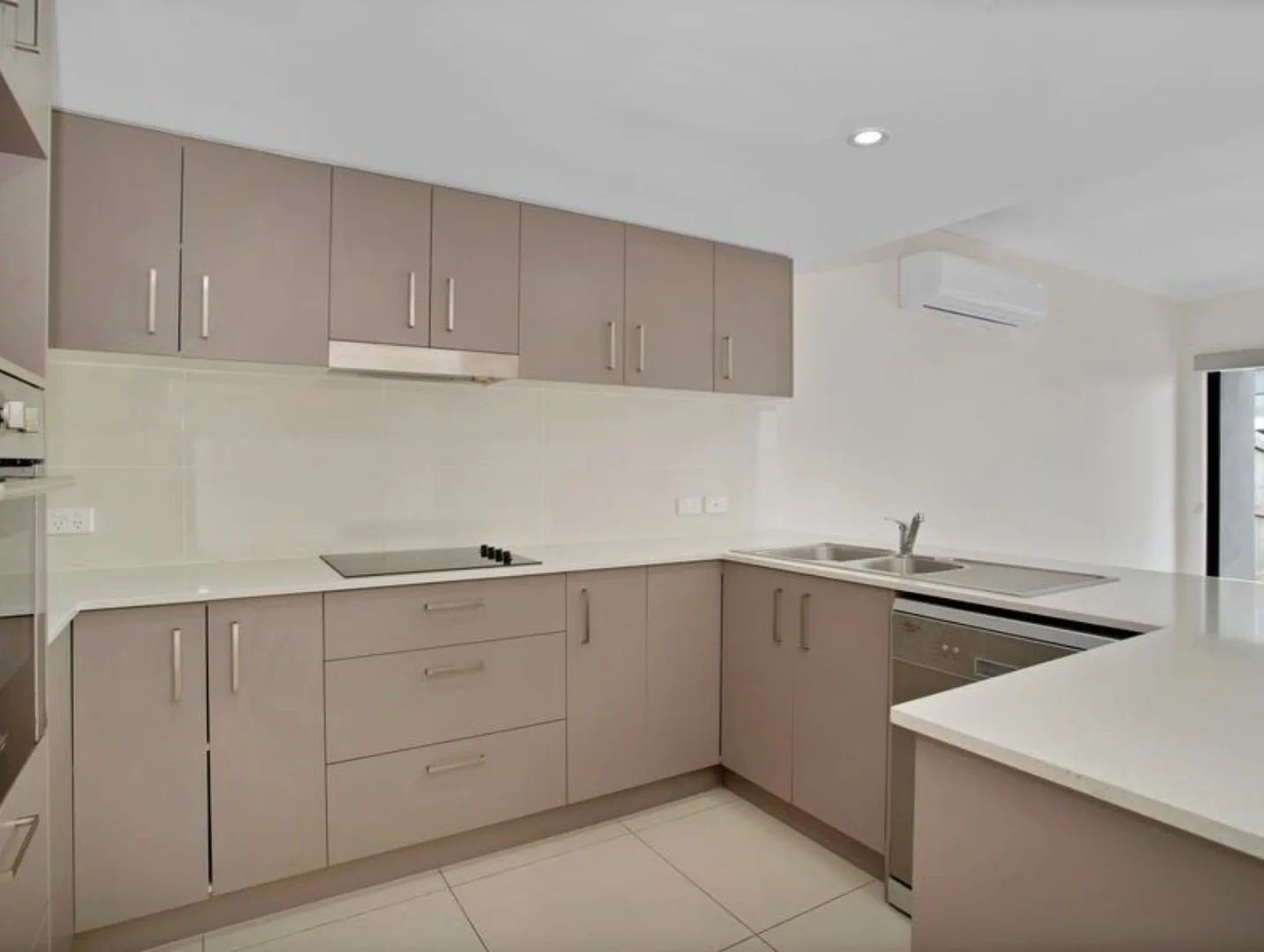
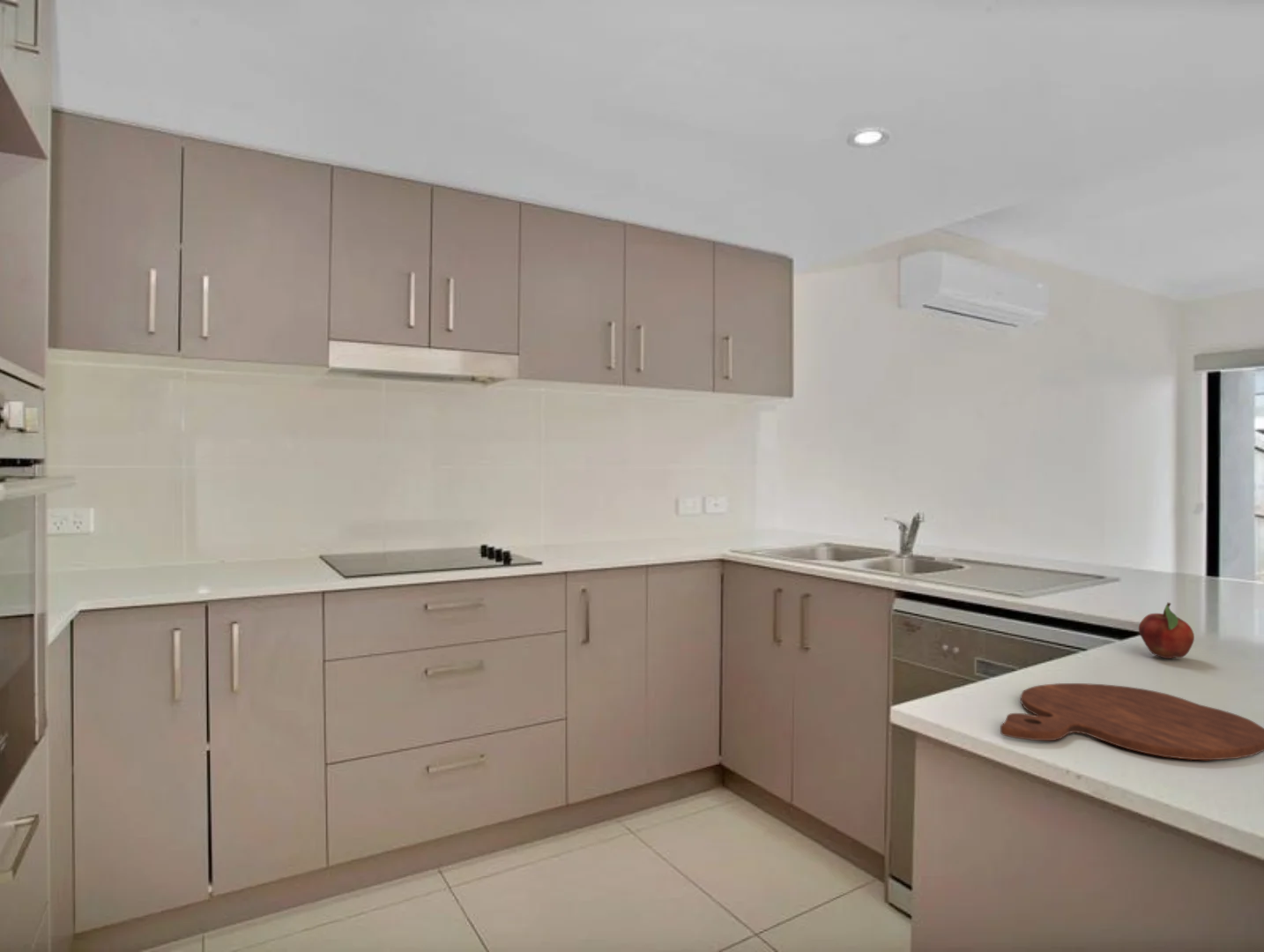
+ fruit (1165, 630)
+ cutting board (1107, 718)
